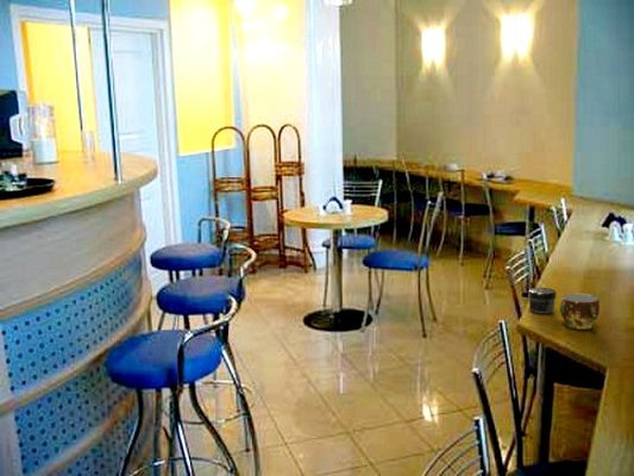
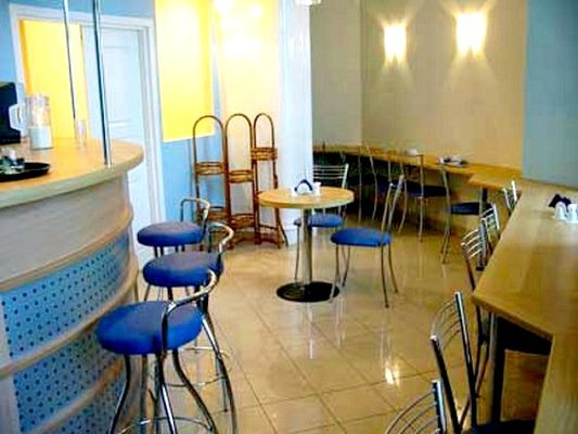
- jar (541, 300)
- cup (580, 312)
